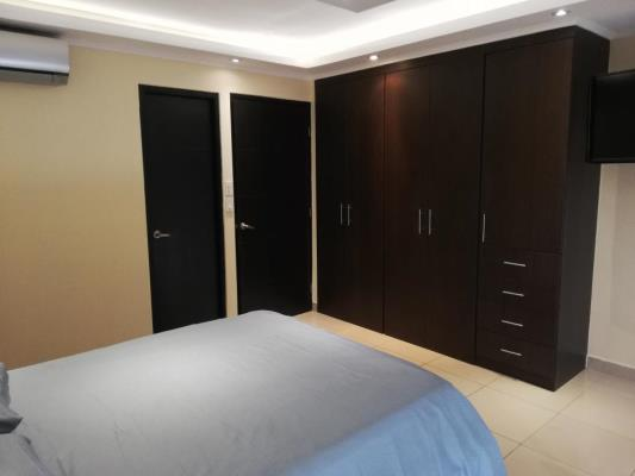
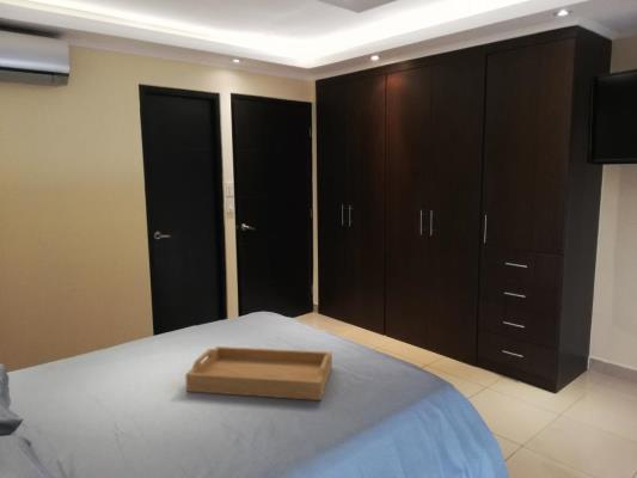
+ serving tray (263, 368)
